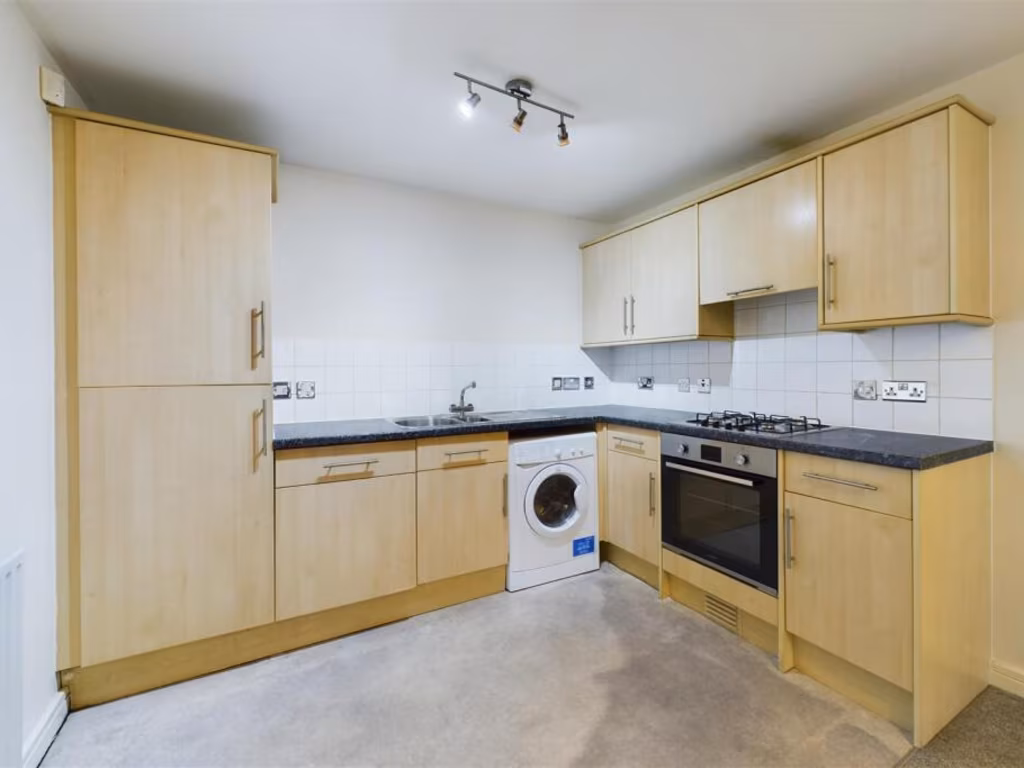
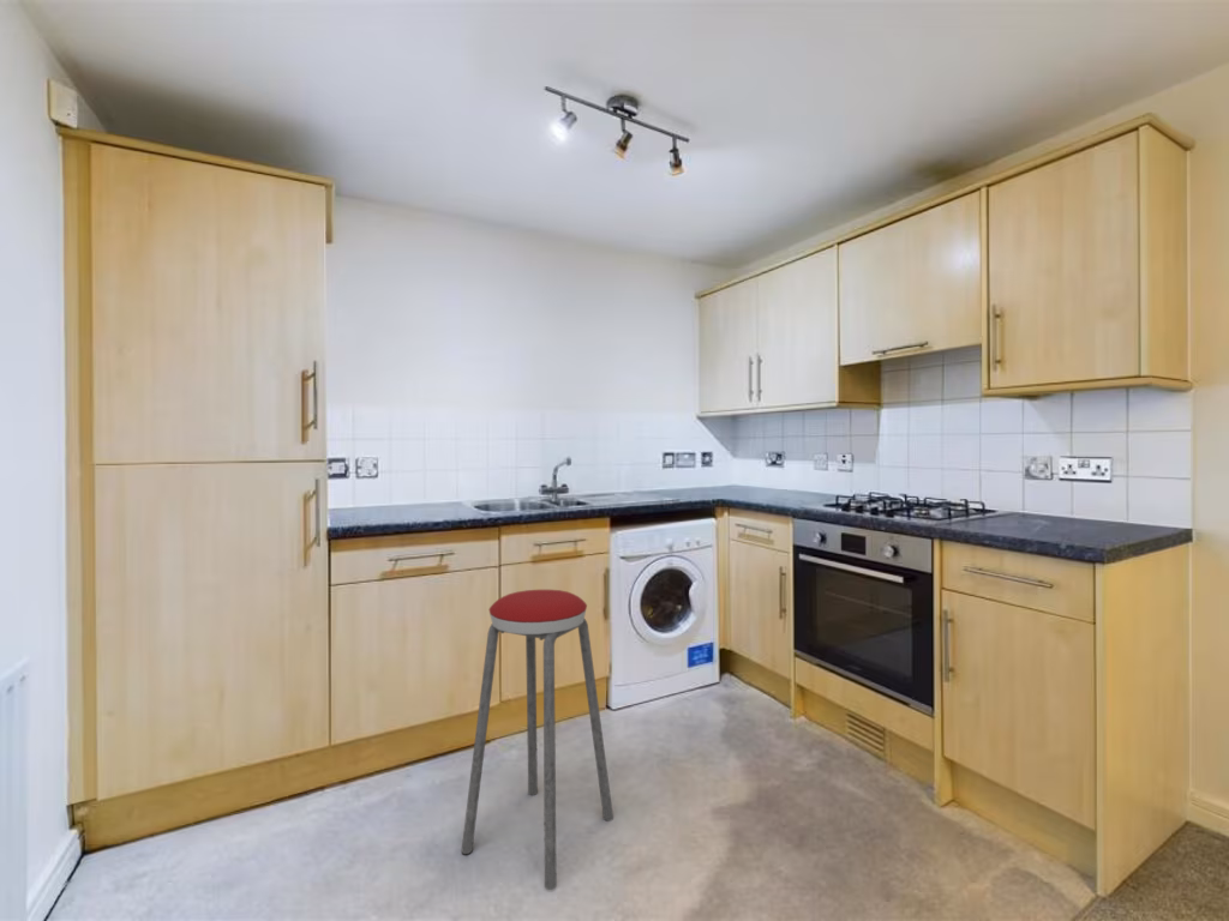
+ music stool (535, 715)
